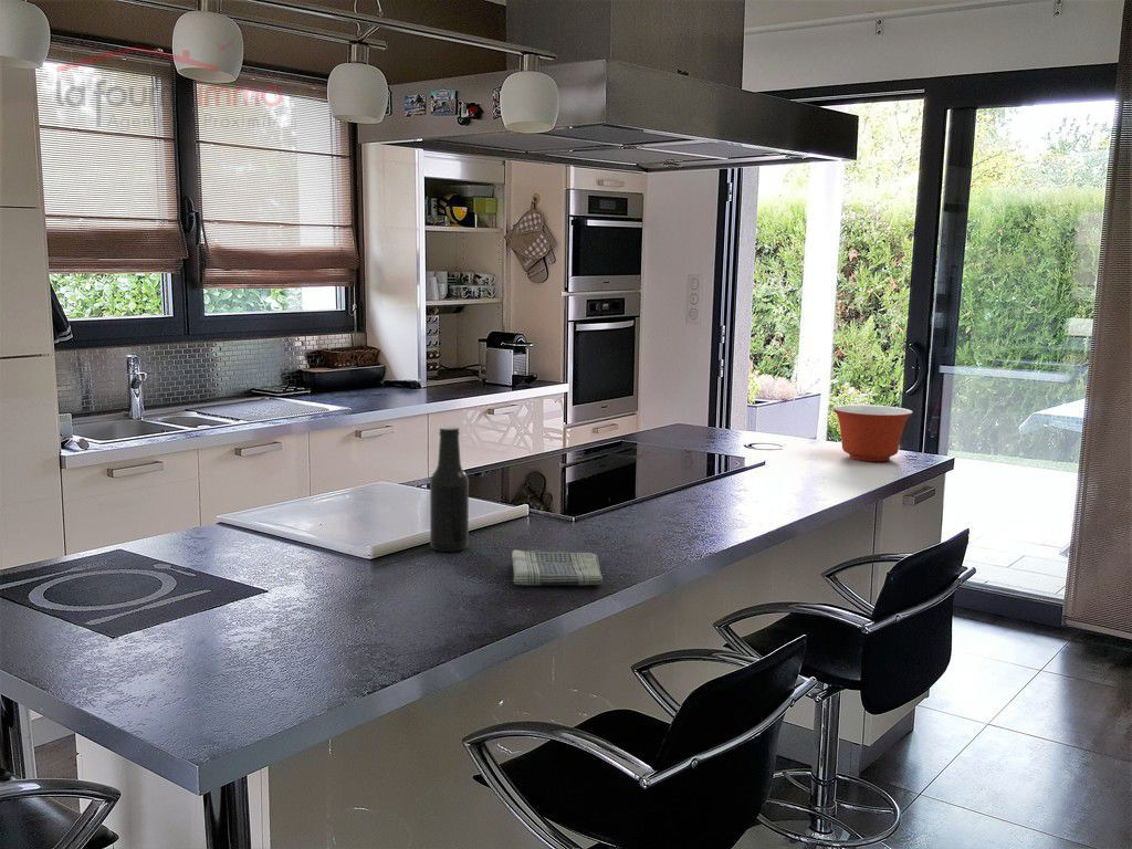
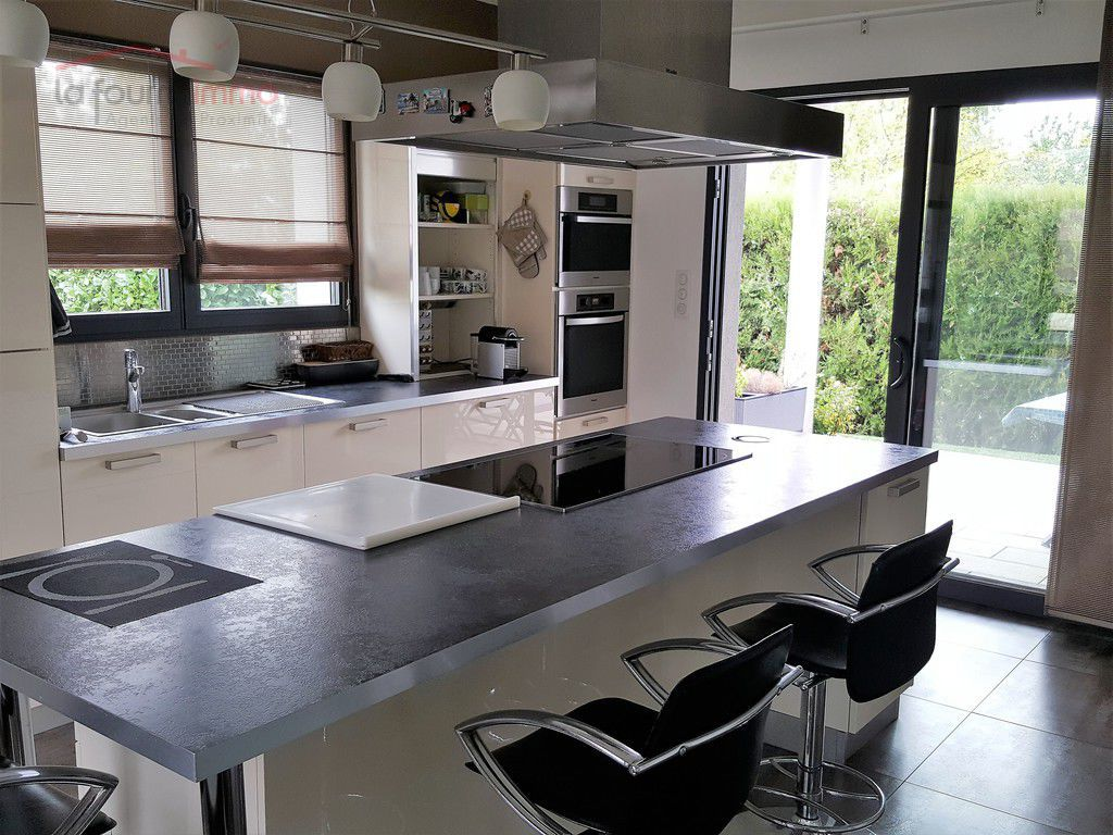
- mixing bowl (870, 433)
- dish towel (556, 565)
- beer bottle (449, 488)
